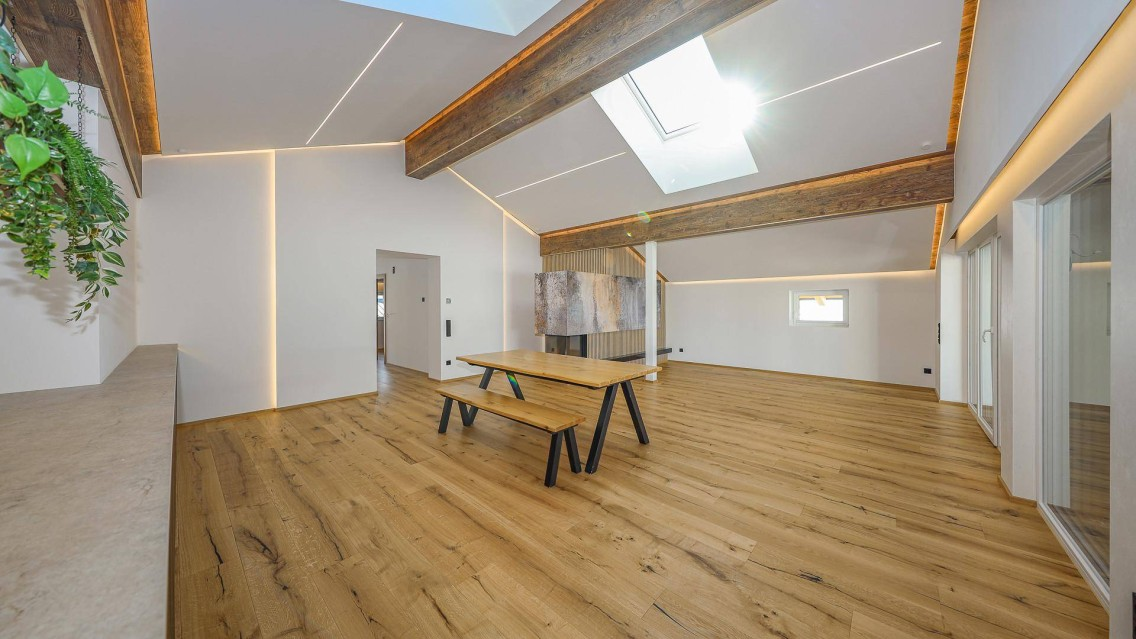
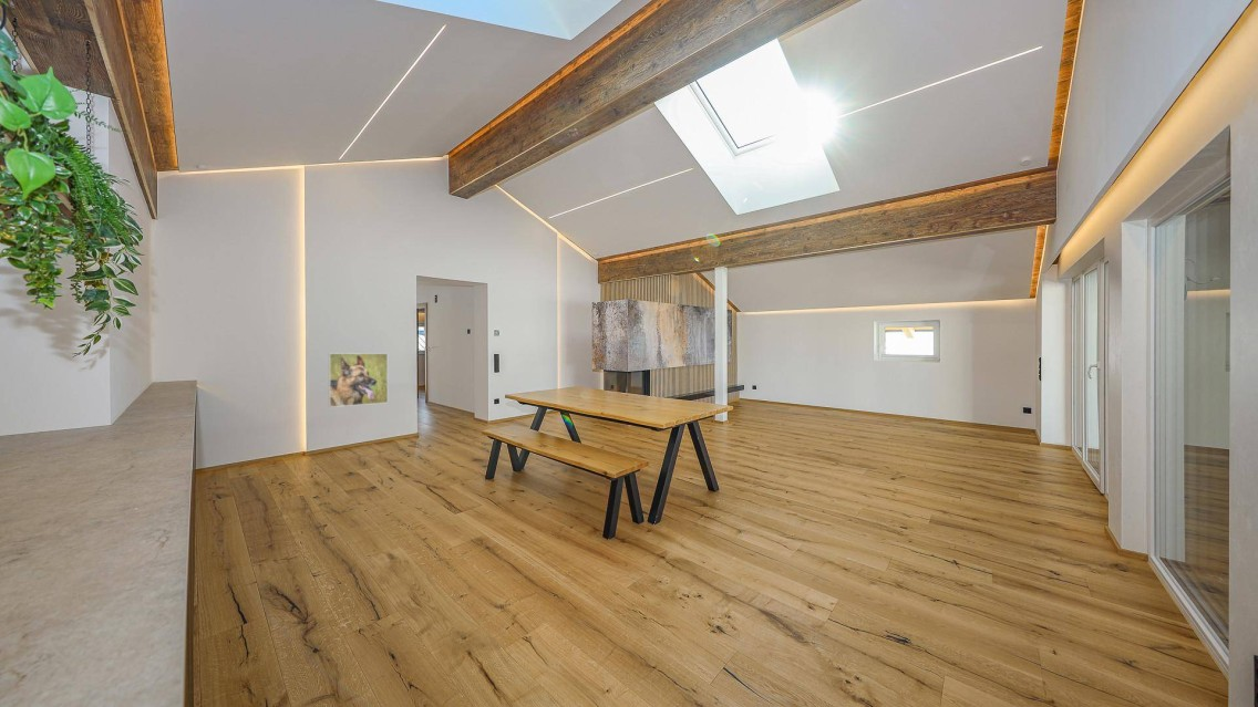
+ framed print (359, 378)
